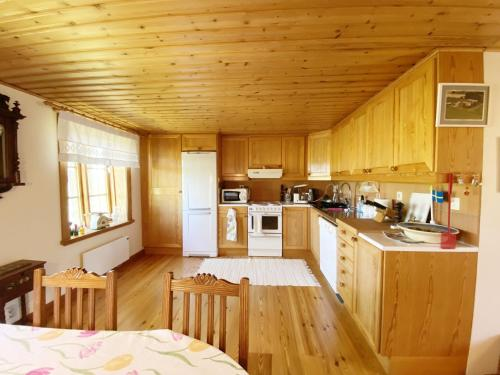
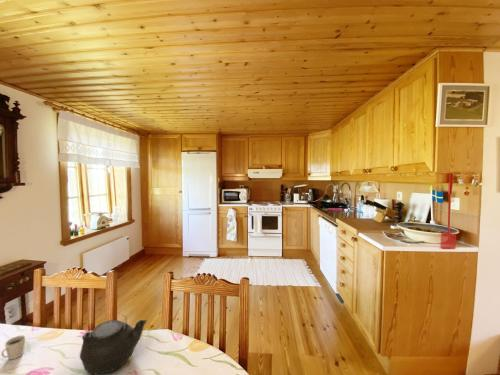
+ teapot (115, 343)
+ cup (12, 344)
